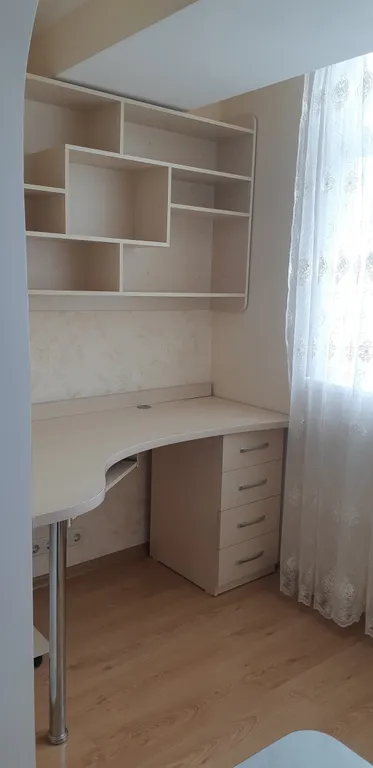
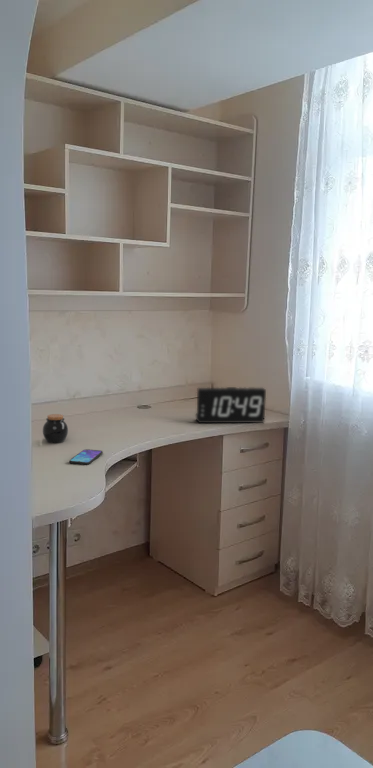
+ alarm clock (230, 404)
+ smartphone (86, 456)
+ jar (55, 428)
